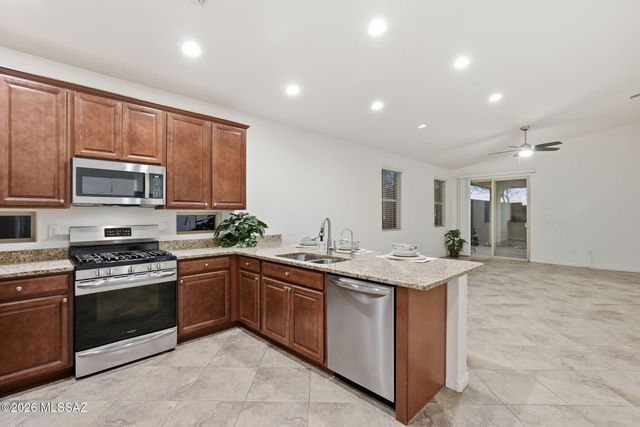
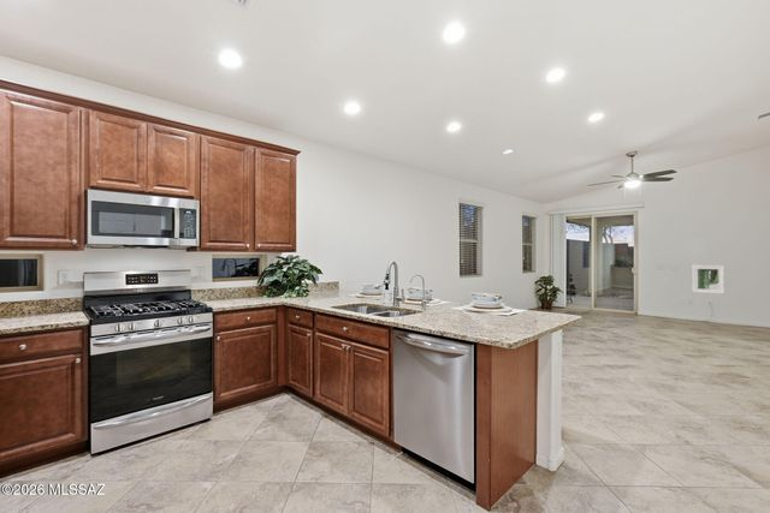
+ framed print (707, 279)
